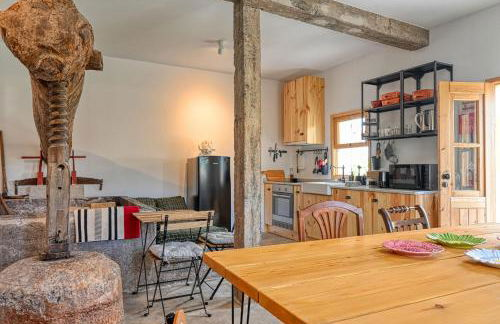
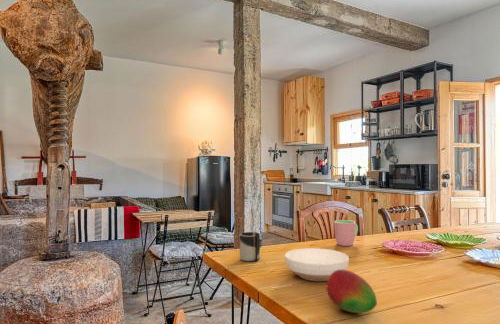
+ fruit (351, 291)
+ cup (252, 245)
+ cup (347, 232)
+ bowl (316, 265)
